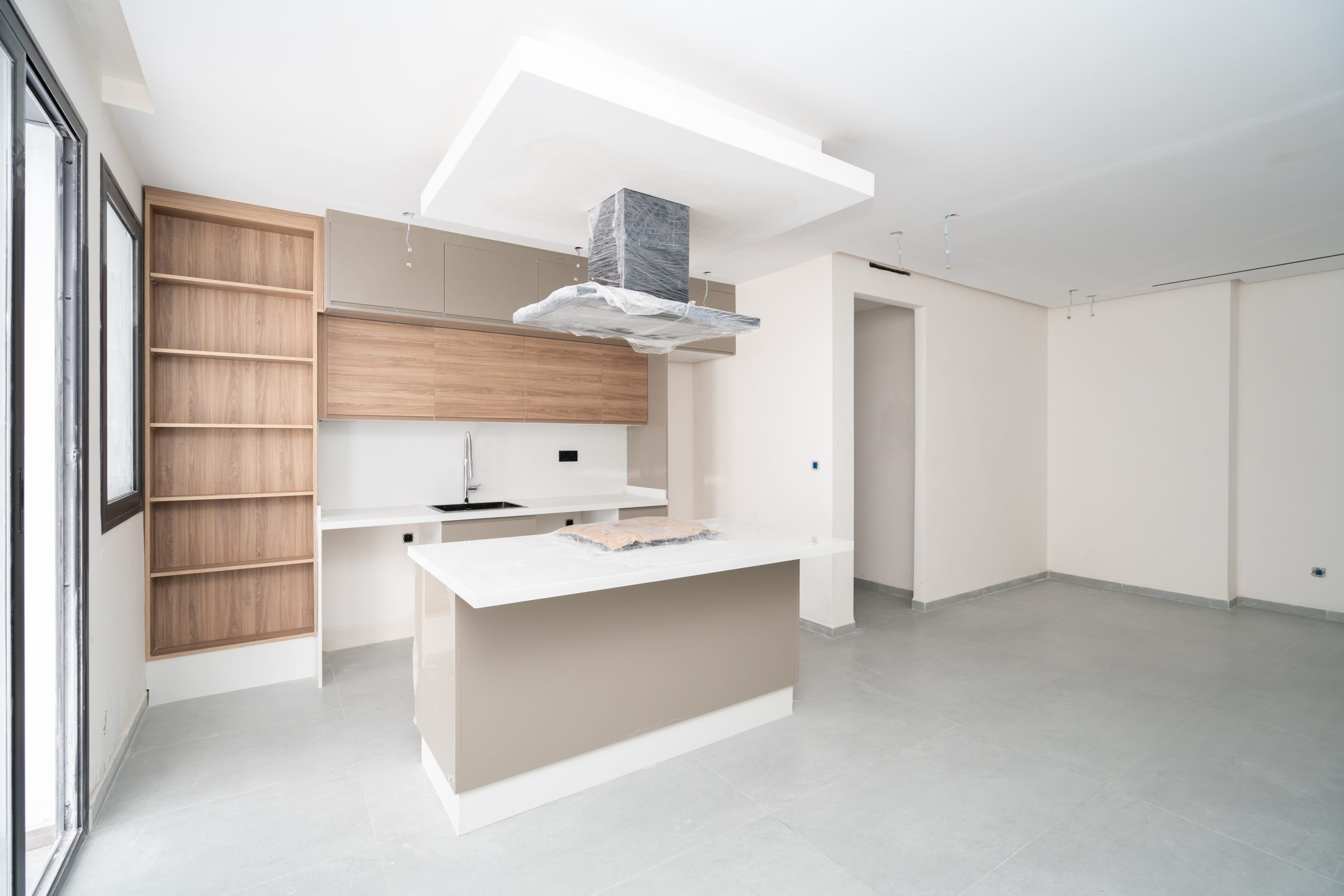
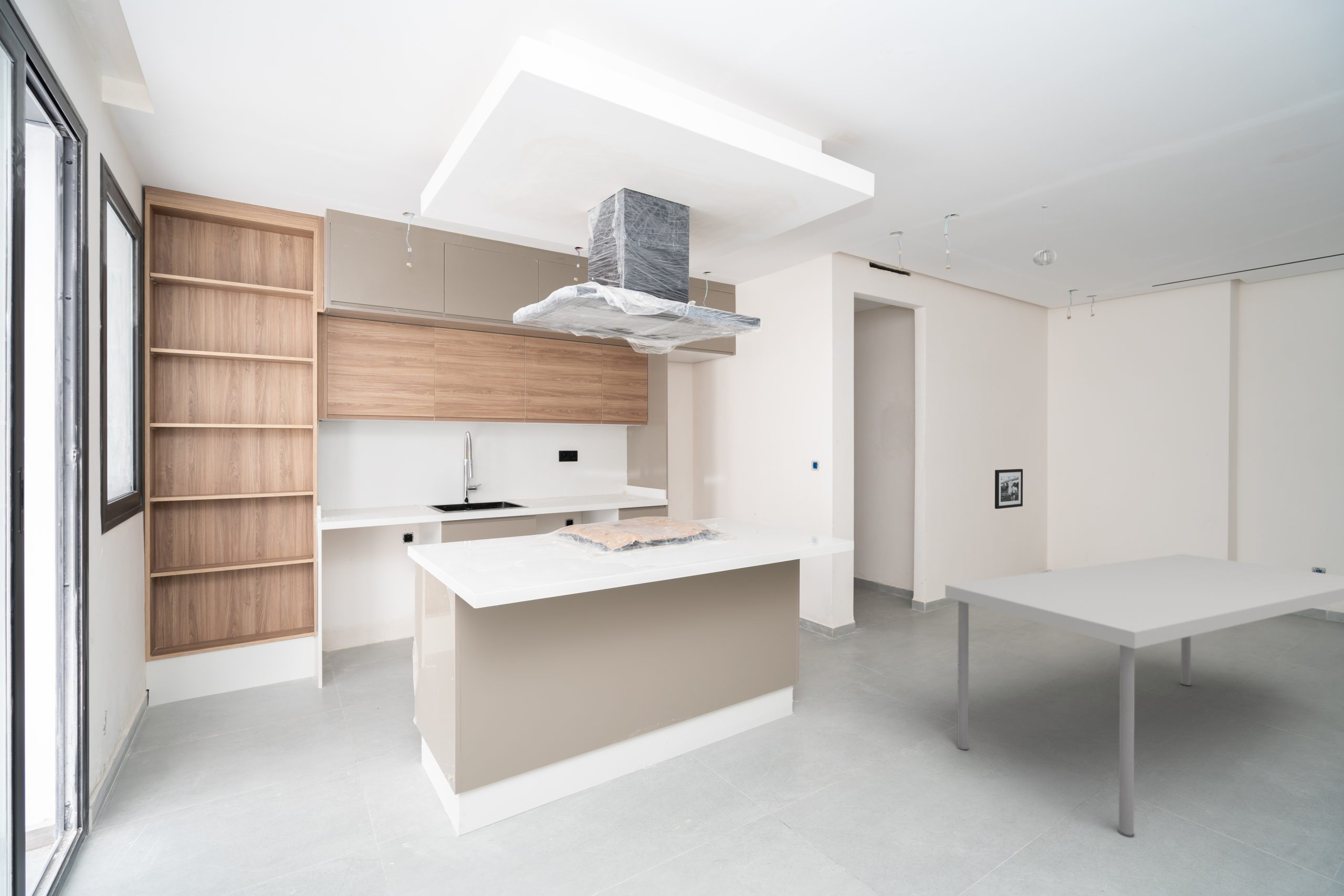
+ pendant light (1046, 235)
+ picture frame (1009, 488)
+ dining table (1181, 662)
